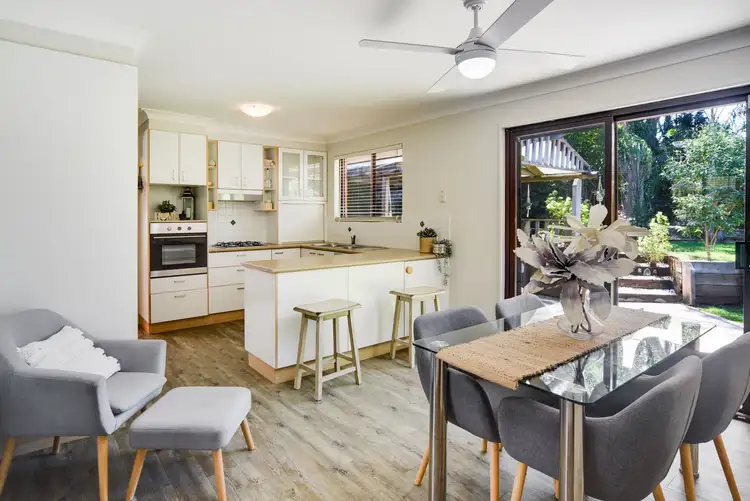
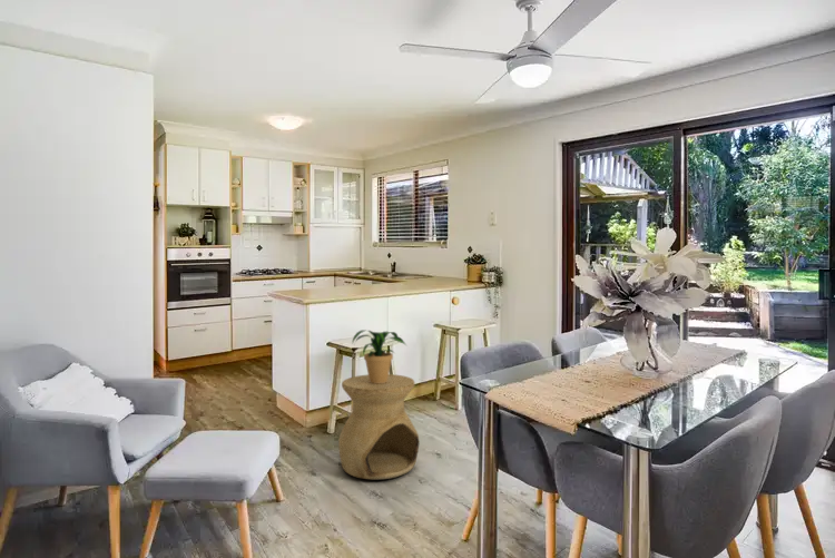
+ potted plant (377, 354)
+ side table (377, 422)
